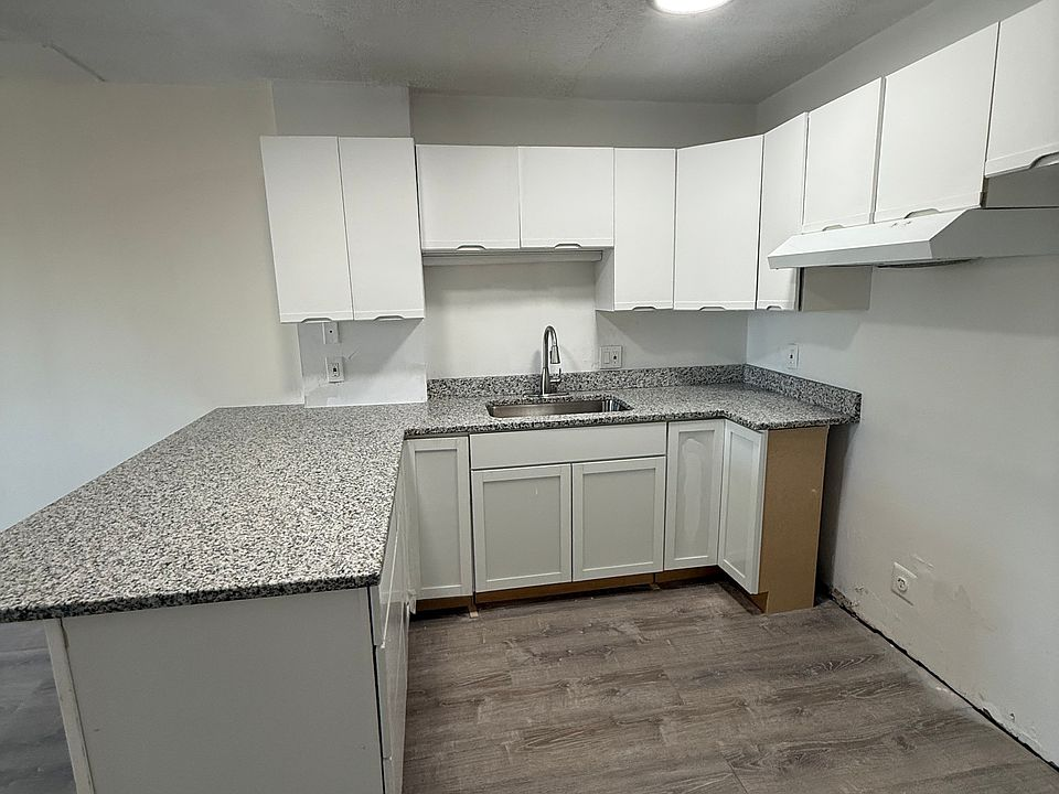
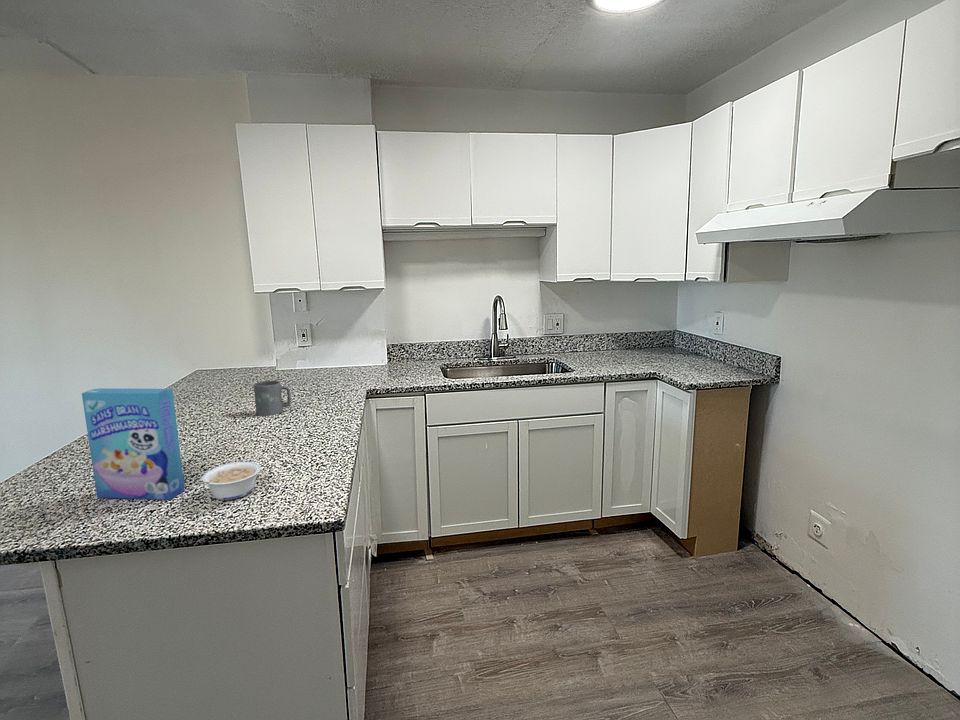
+ legume (232, 480)
+ mug (273, 398)
+ cereal box (134, 442)
